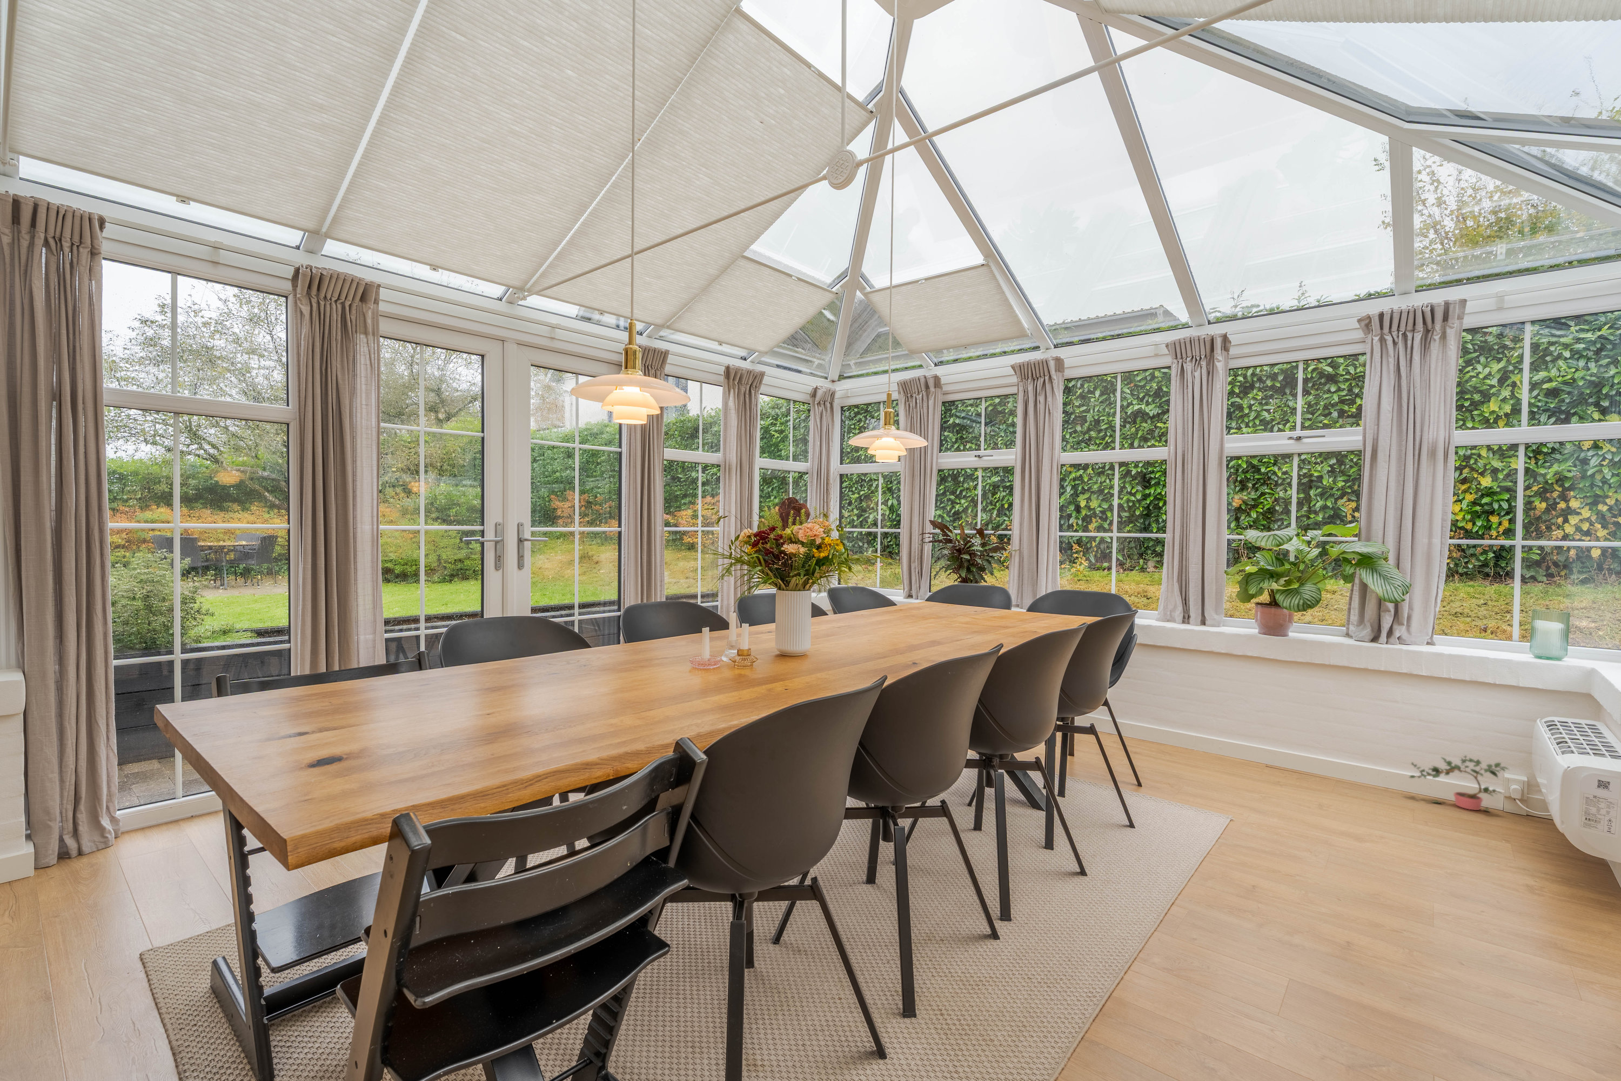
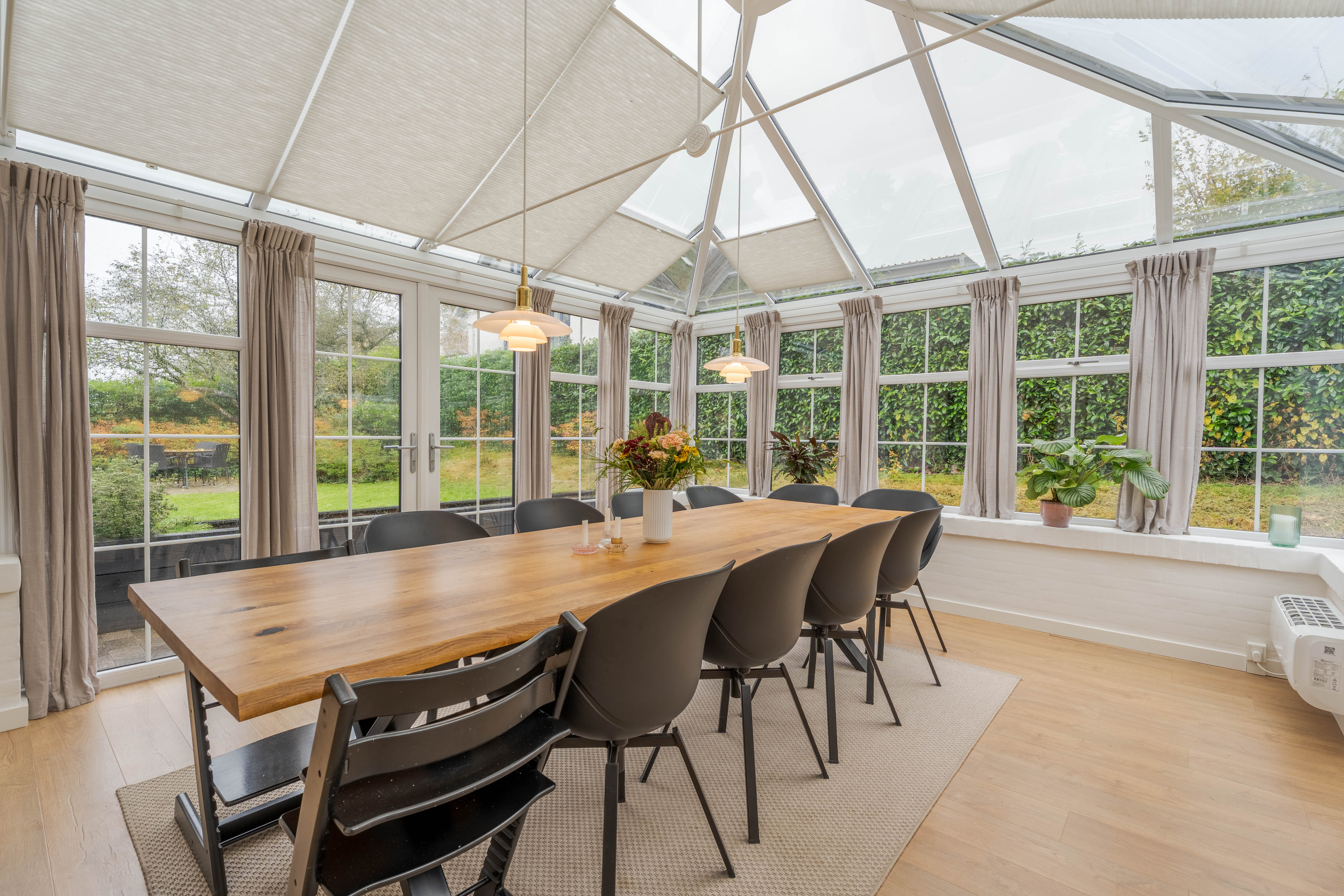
- potted plant (1461, 772)
